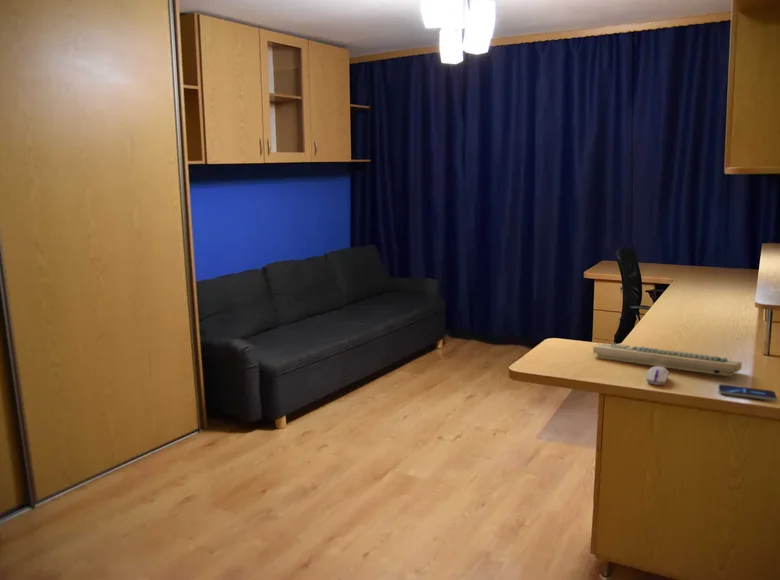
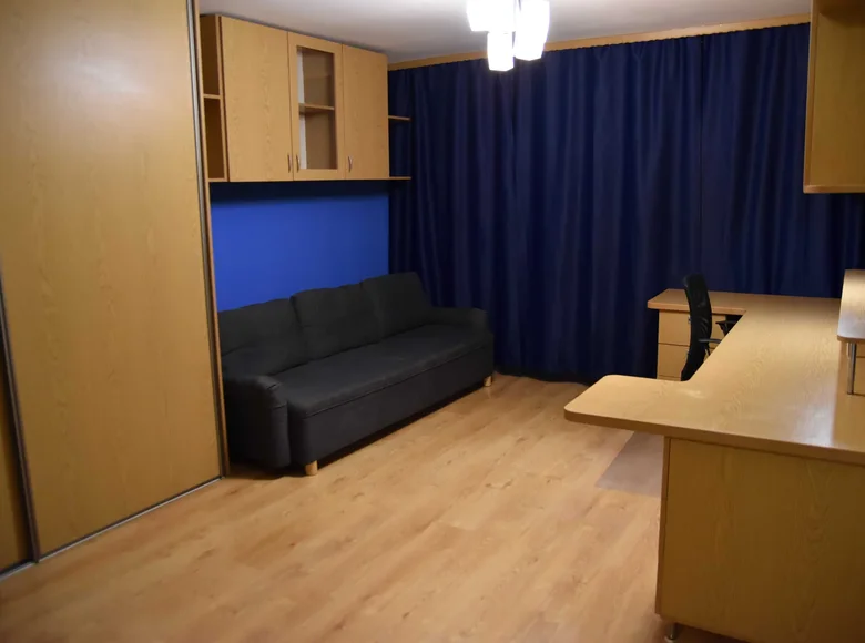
- keyboard (664, 357)
- computer mouse (657, 374)
- smartphone (746, 392)
